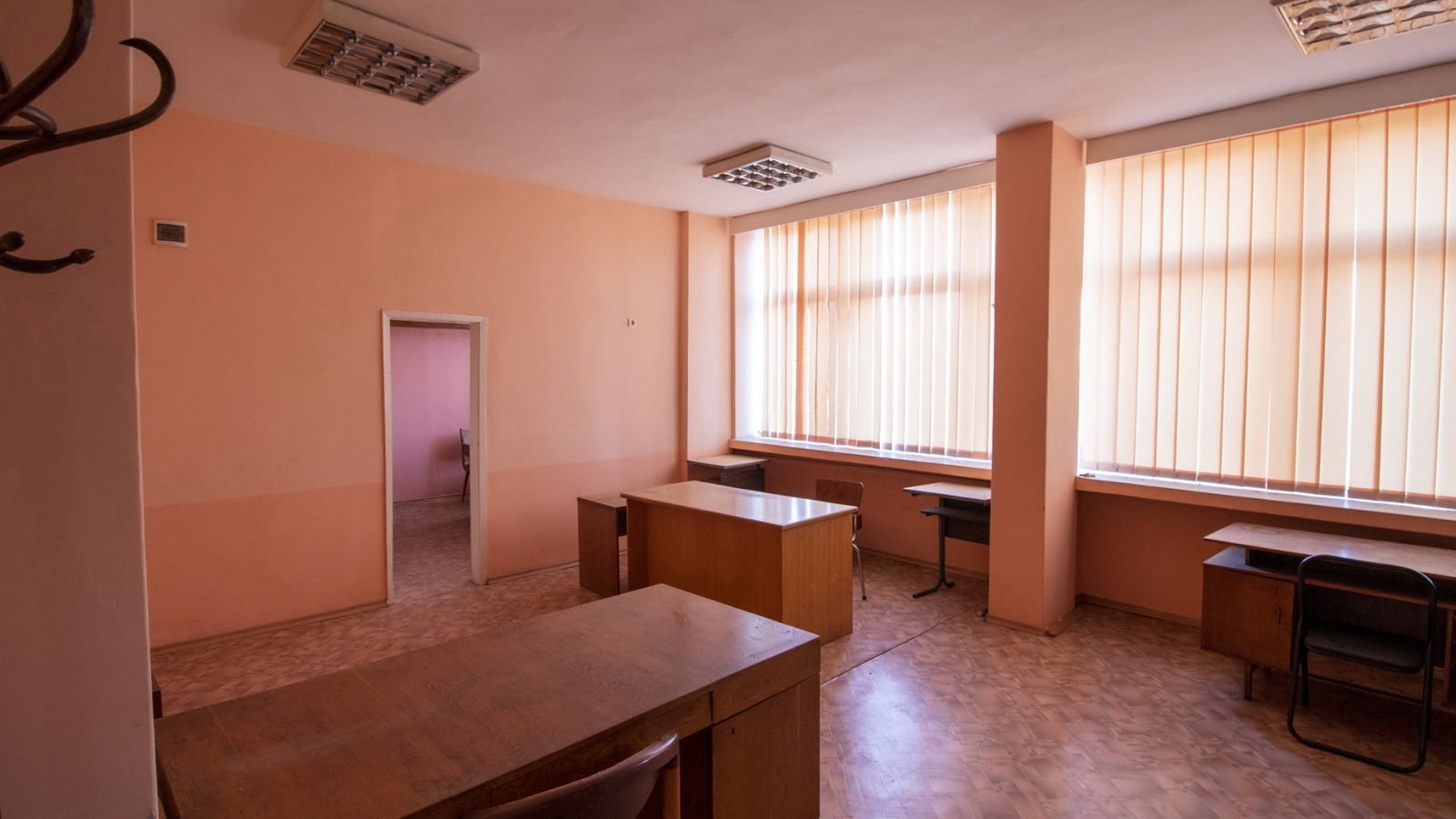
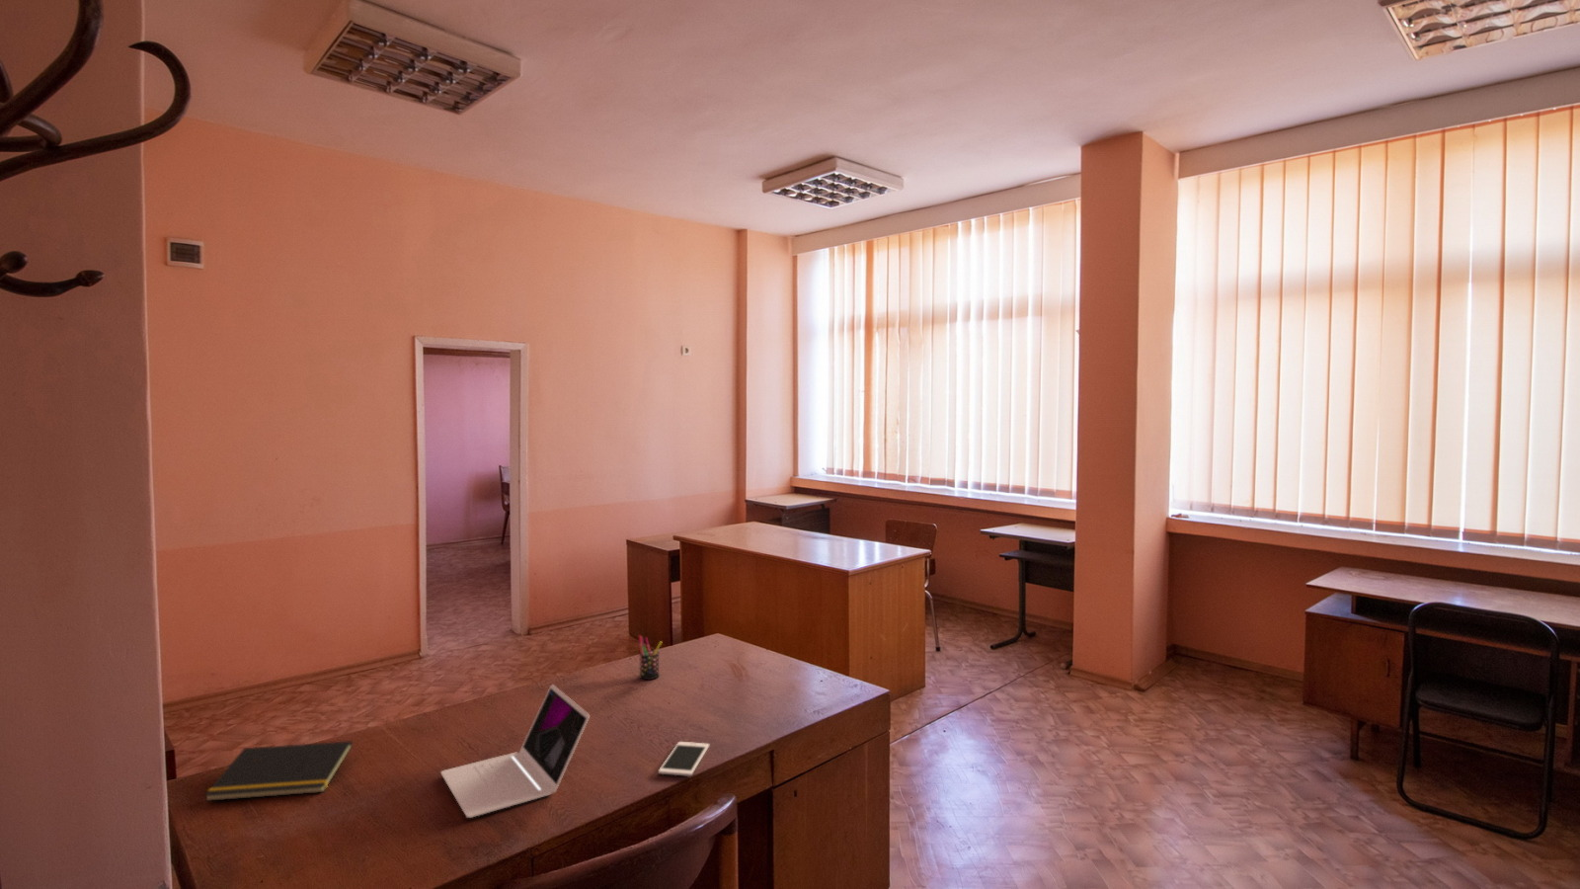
+ notepad (282, 769)
+ pen holder (647, 656)
+ cell phone (685, 758)
+ laptop (523, 741)
